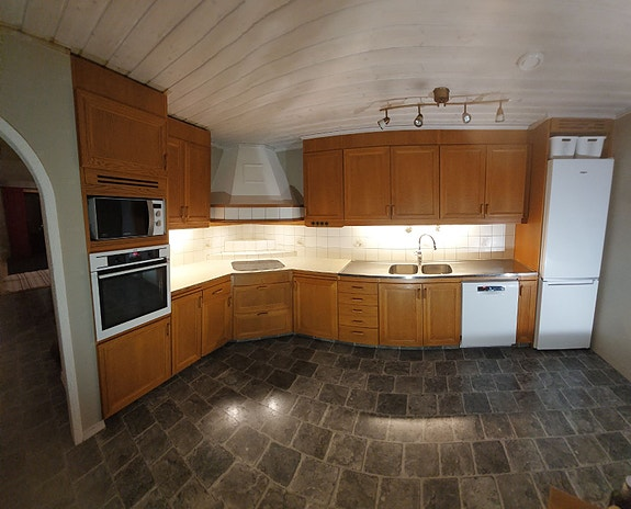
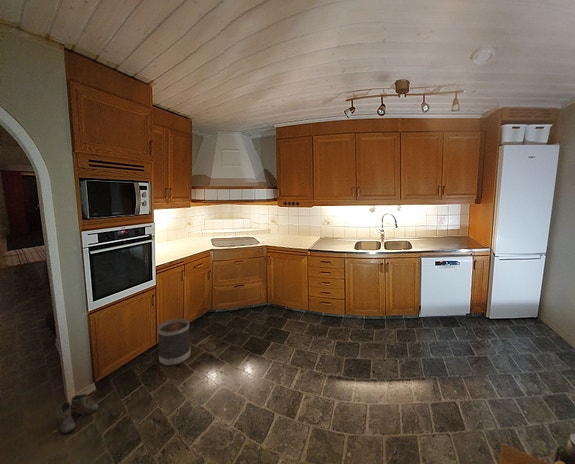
+ wastebasket (174, 341)
+ boots (75, 411)
